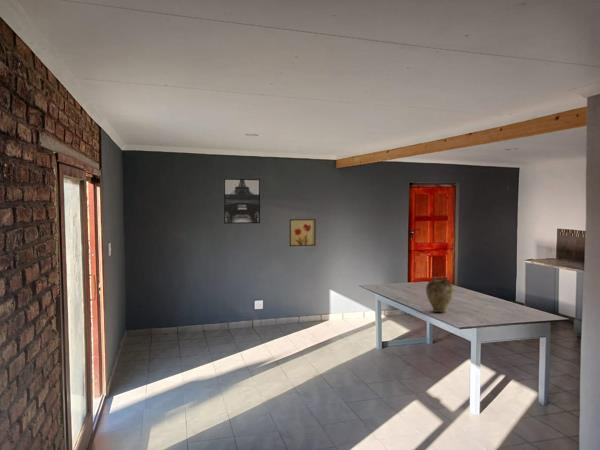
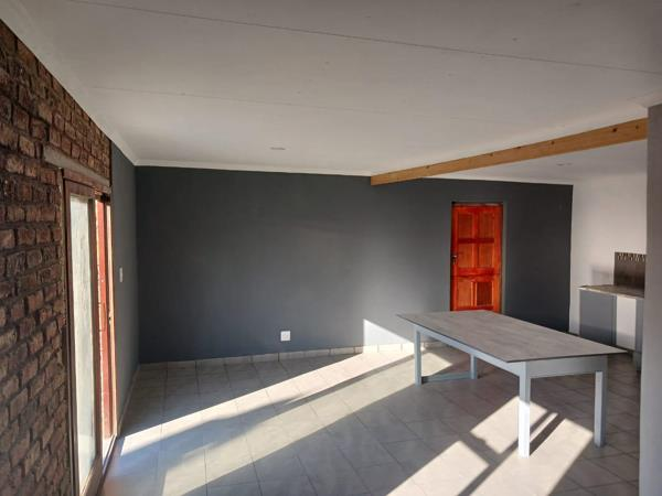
- vase (439, 294)
- wall art (302, 232)
- wall art (241, 201)
